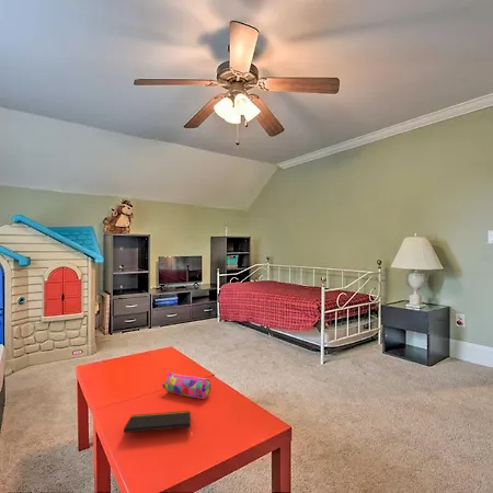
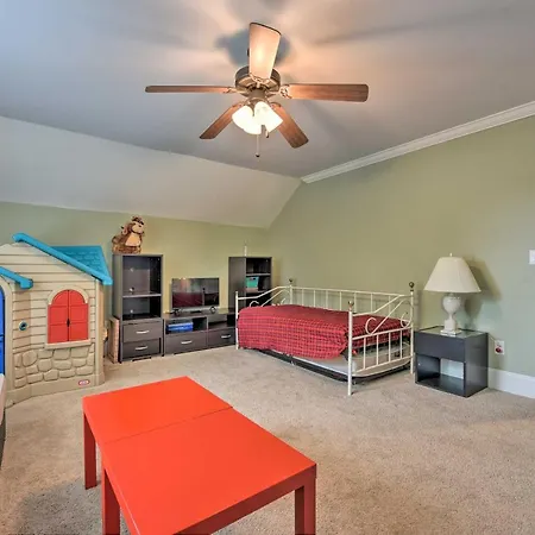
- pencil case (186, 385)
- notepad (159, 421)
